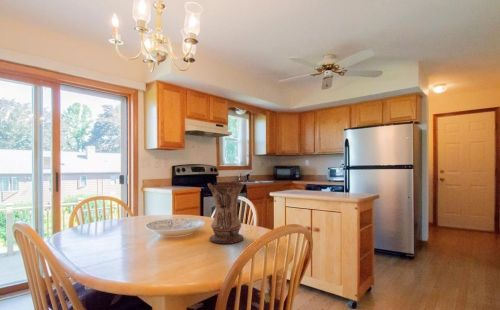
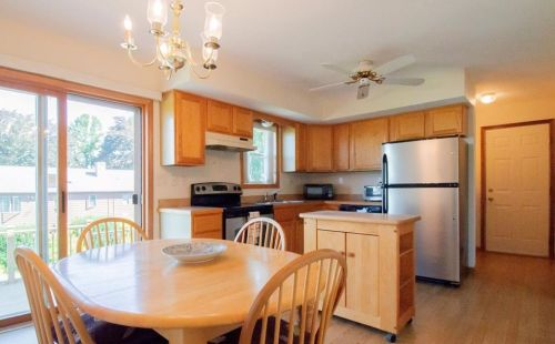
- vase (226, 211)
